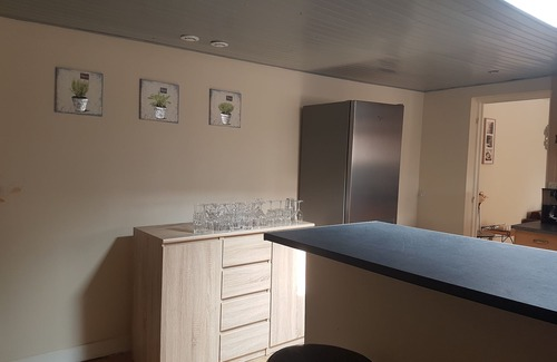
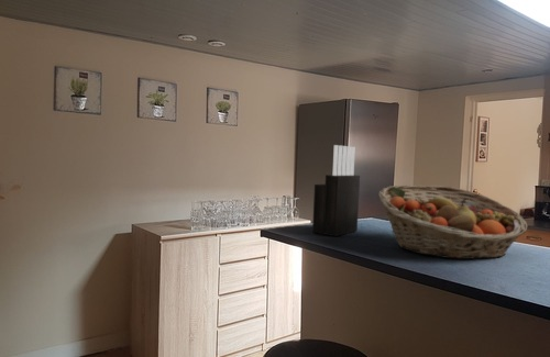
+ fruit basket (449, 219)
+ knife block (334, 189)
